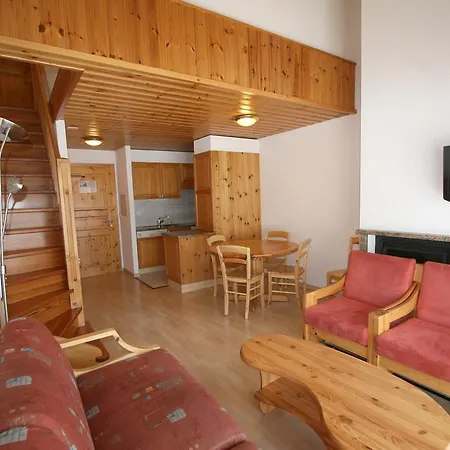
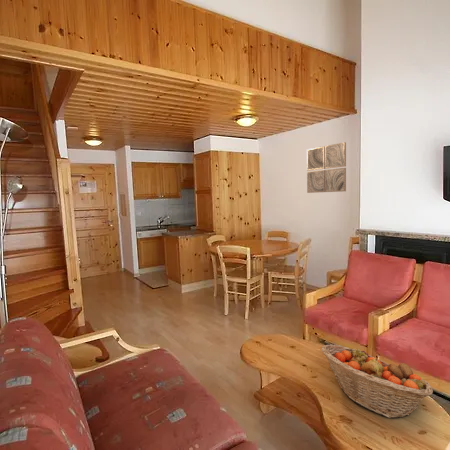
+ wall art (325, 168)
+ fruit basket (371, 373)
